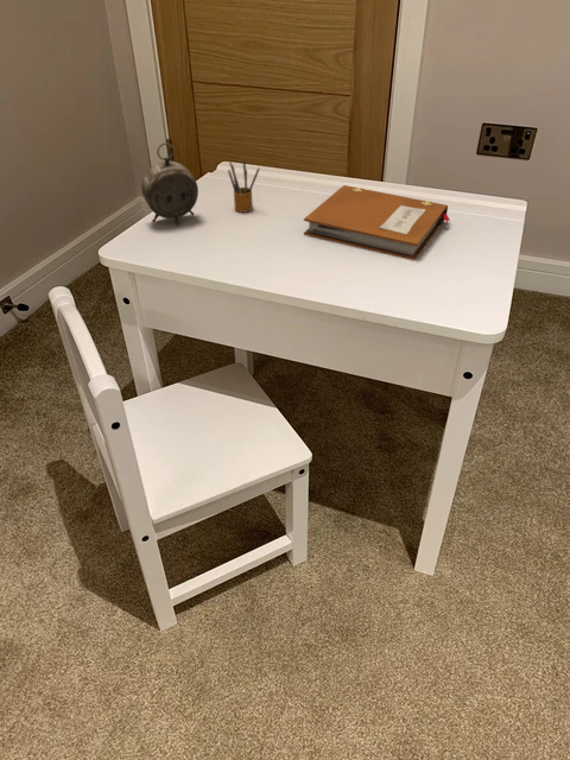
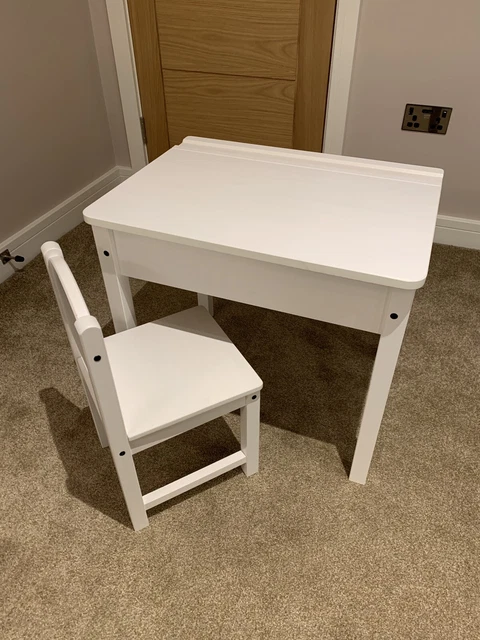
- pencil box (245, 185)
- notebook (380, 218)
- alarm clock (170, 183)
